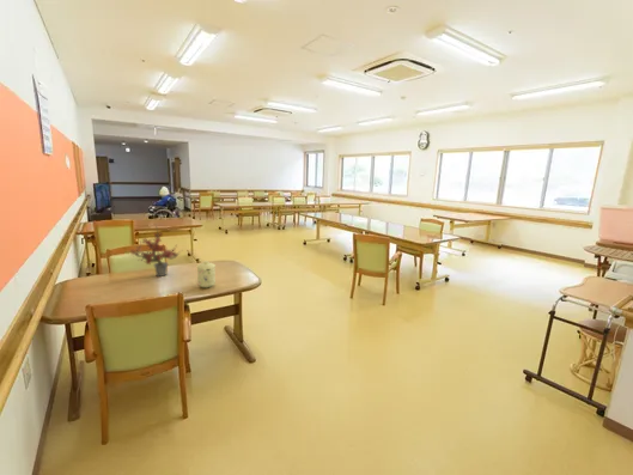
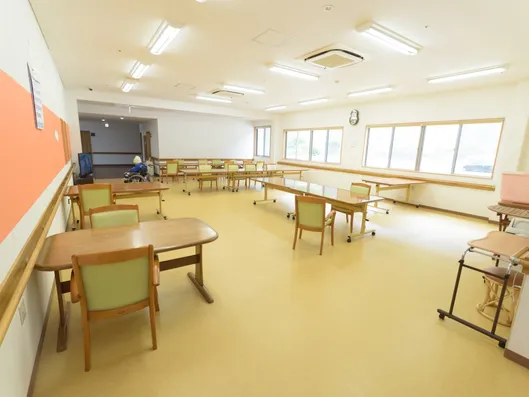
- potted plant (158, 249)
- mug (206, 273)
